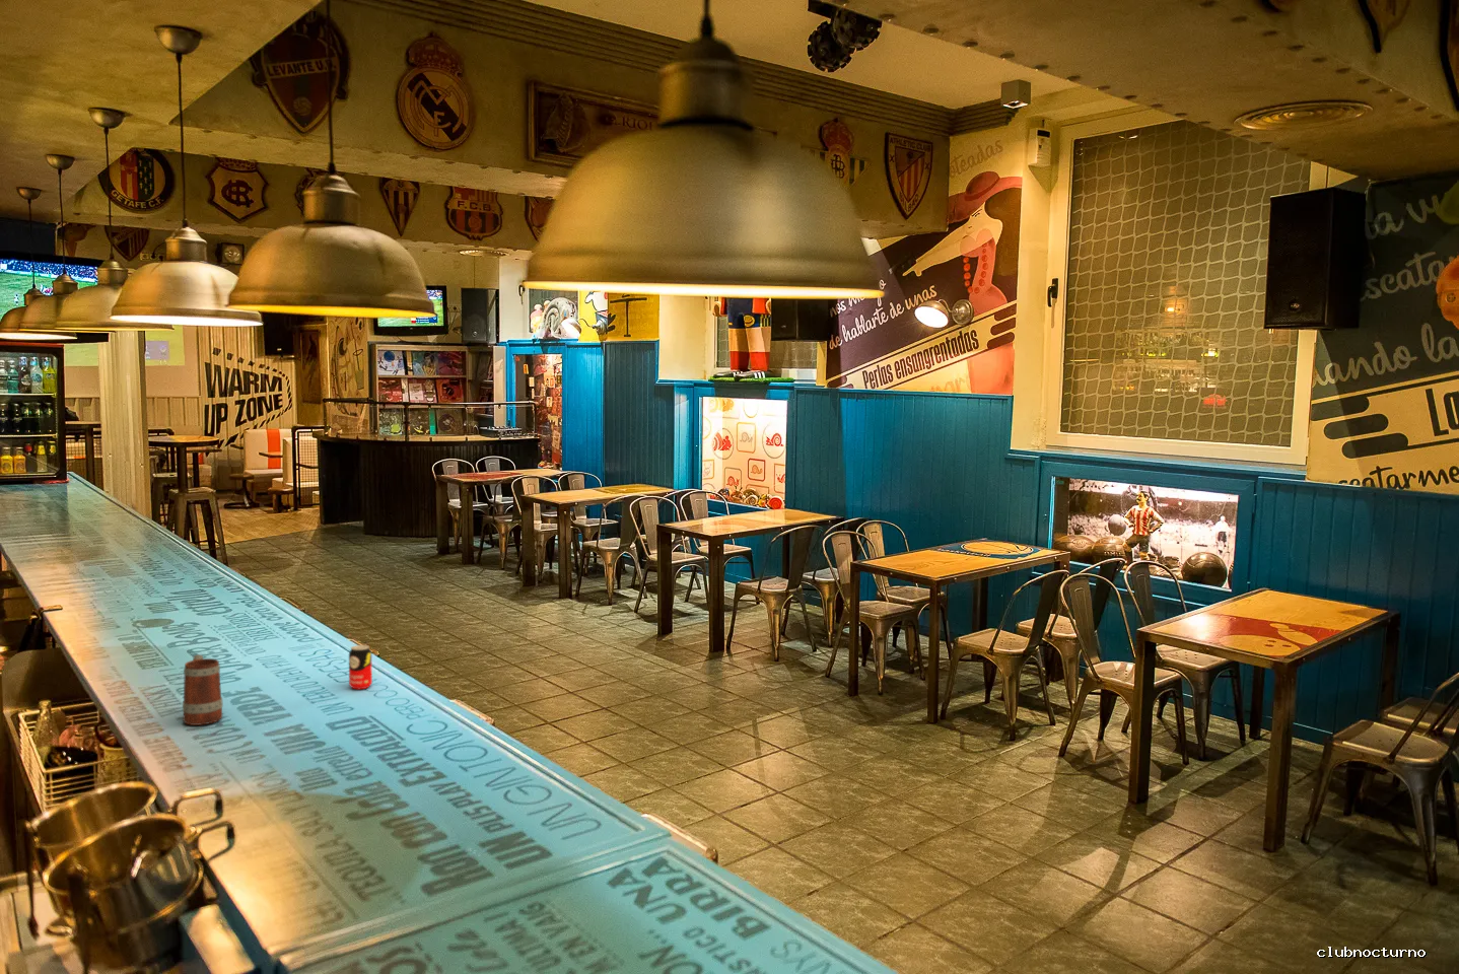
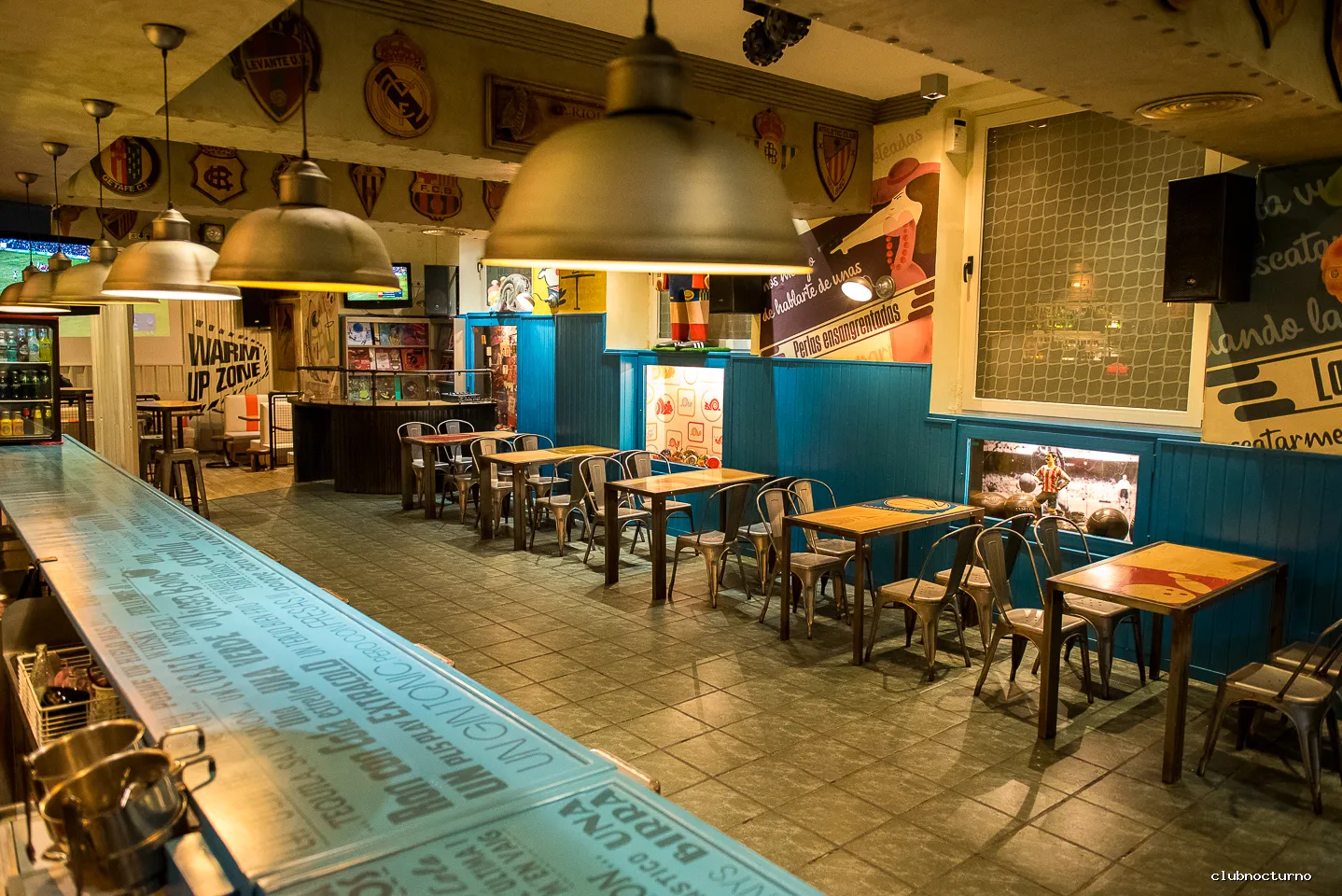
- beverage can (360, 666)
- beer mug (201, 688)
